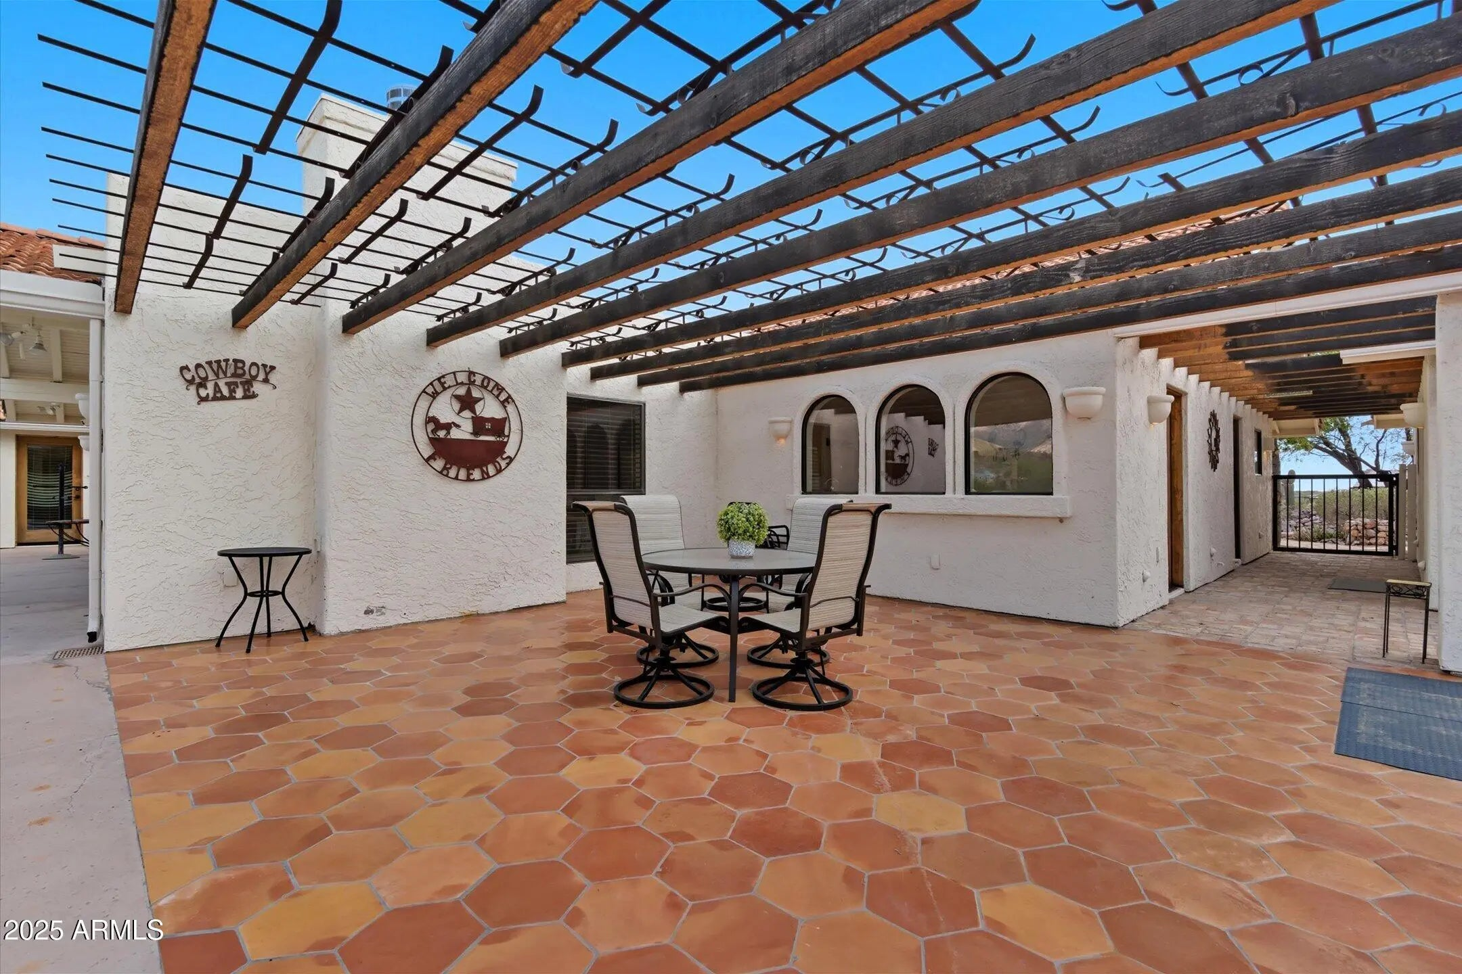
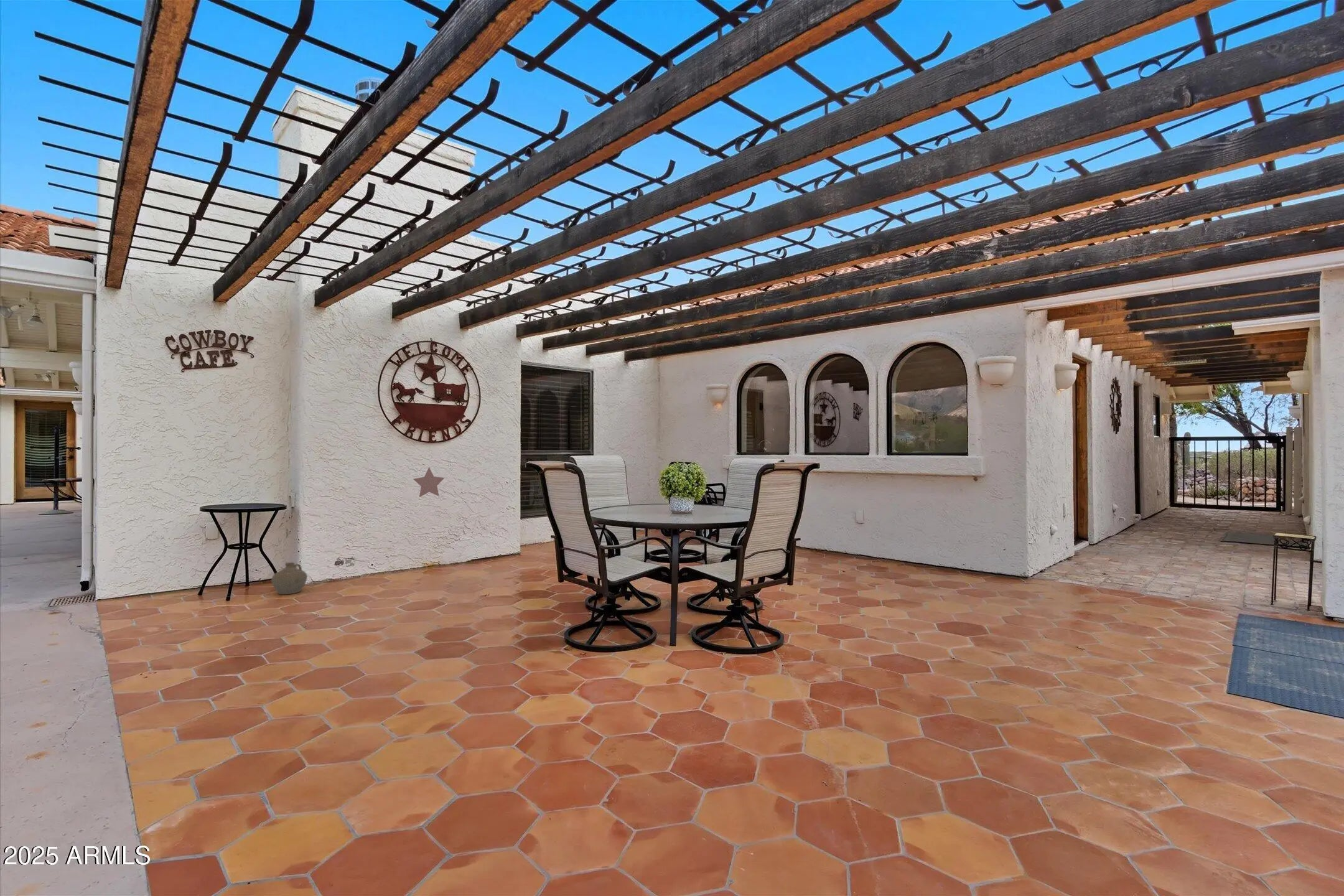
+ ceramic jug (289, 577)
+ decorative star (429, 482)
